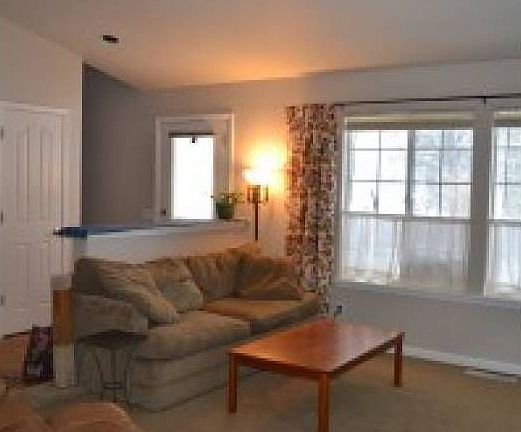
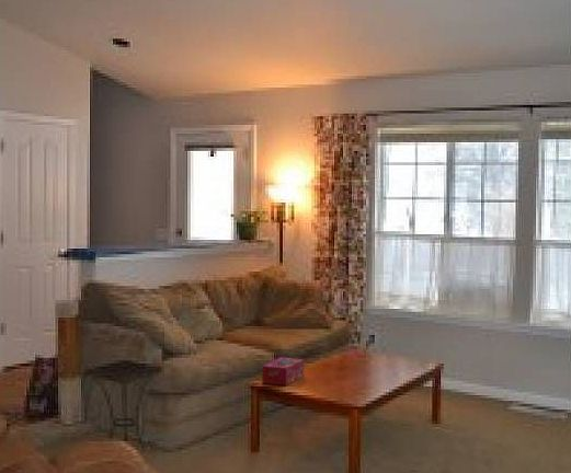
+ tissue box (283, 370)
